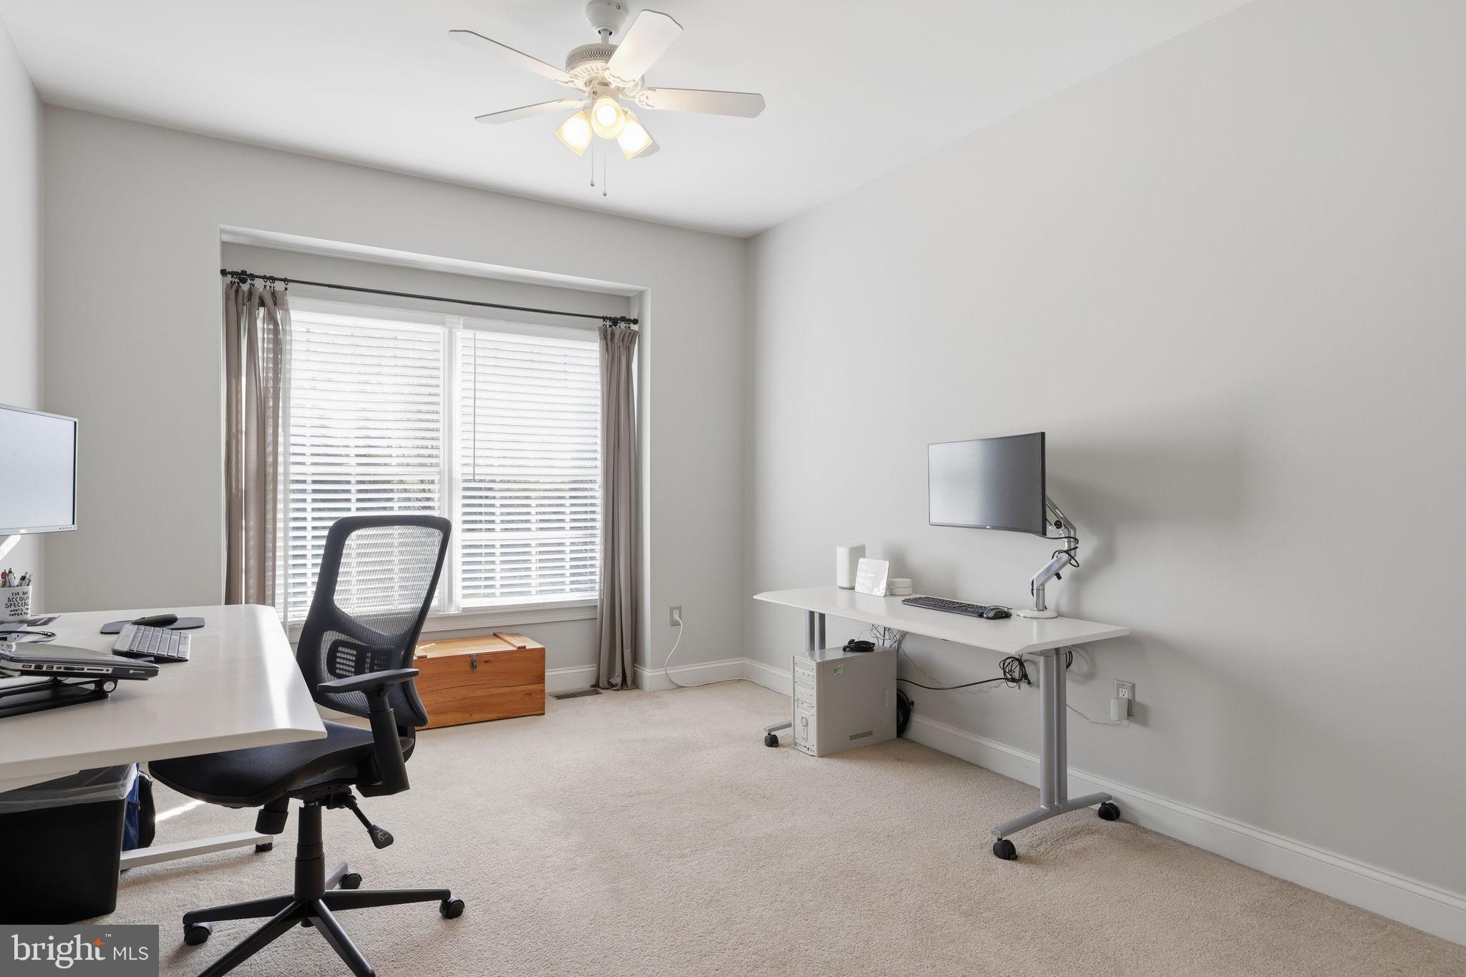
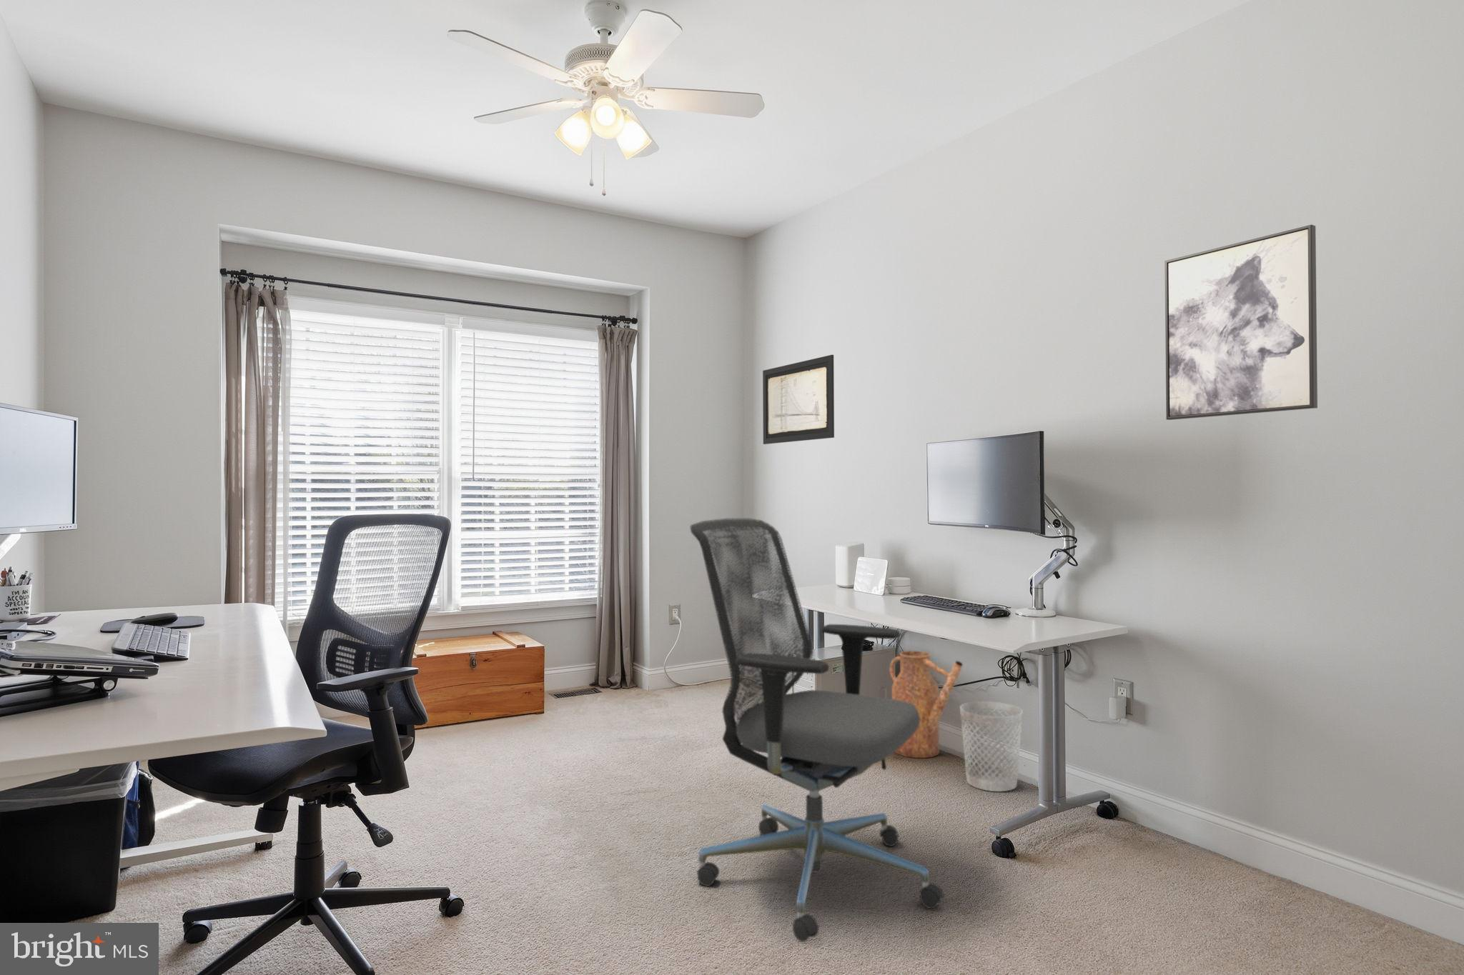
+ watering can (924, 704)
+ office chair (826, 699)
+ wall art (1235, 330)
+ wastebasket (991, 745)
+ wall art (797, 402)
